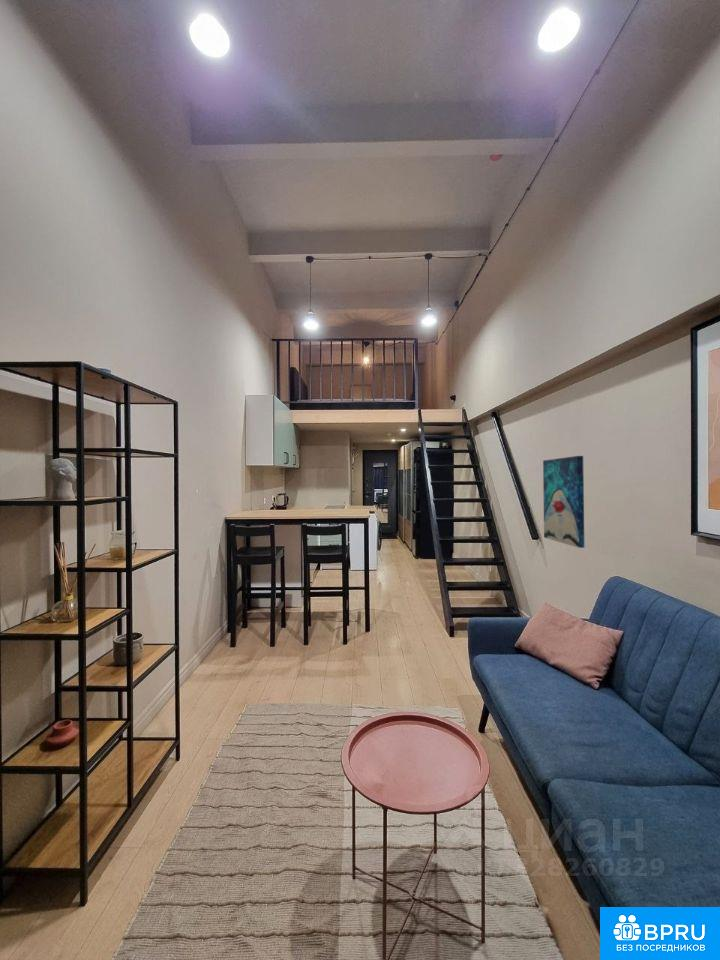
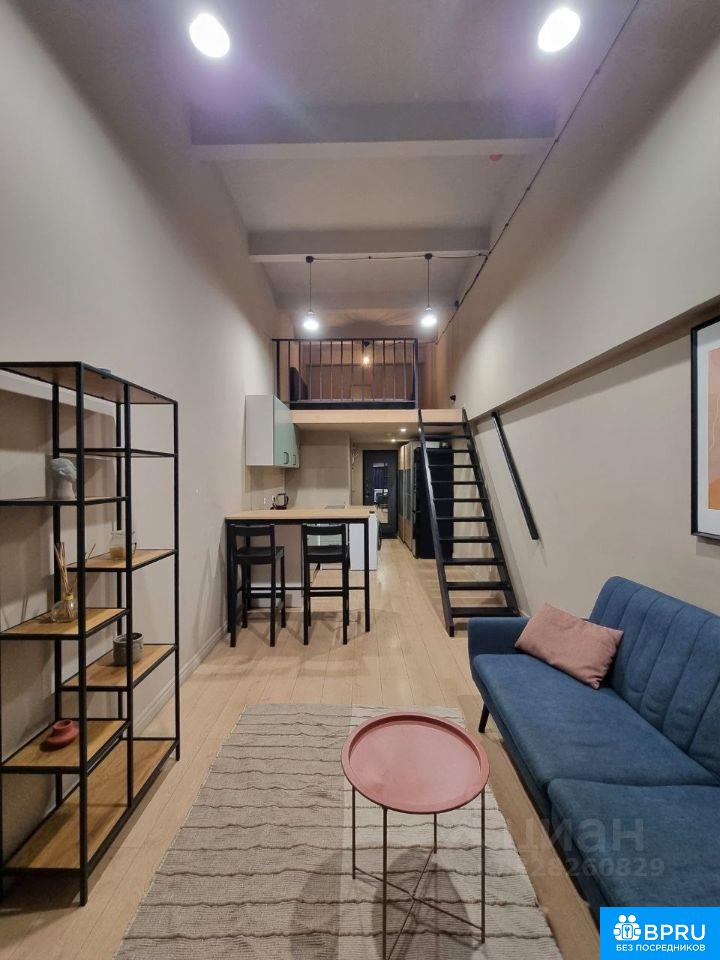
- wall art (561, 500)
